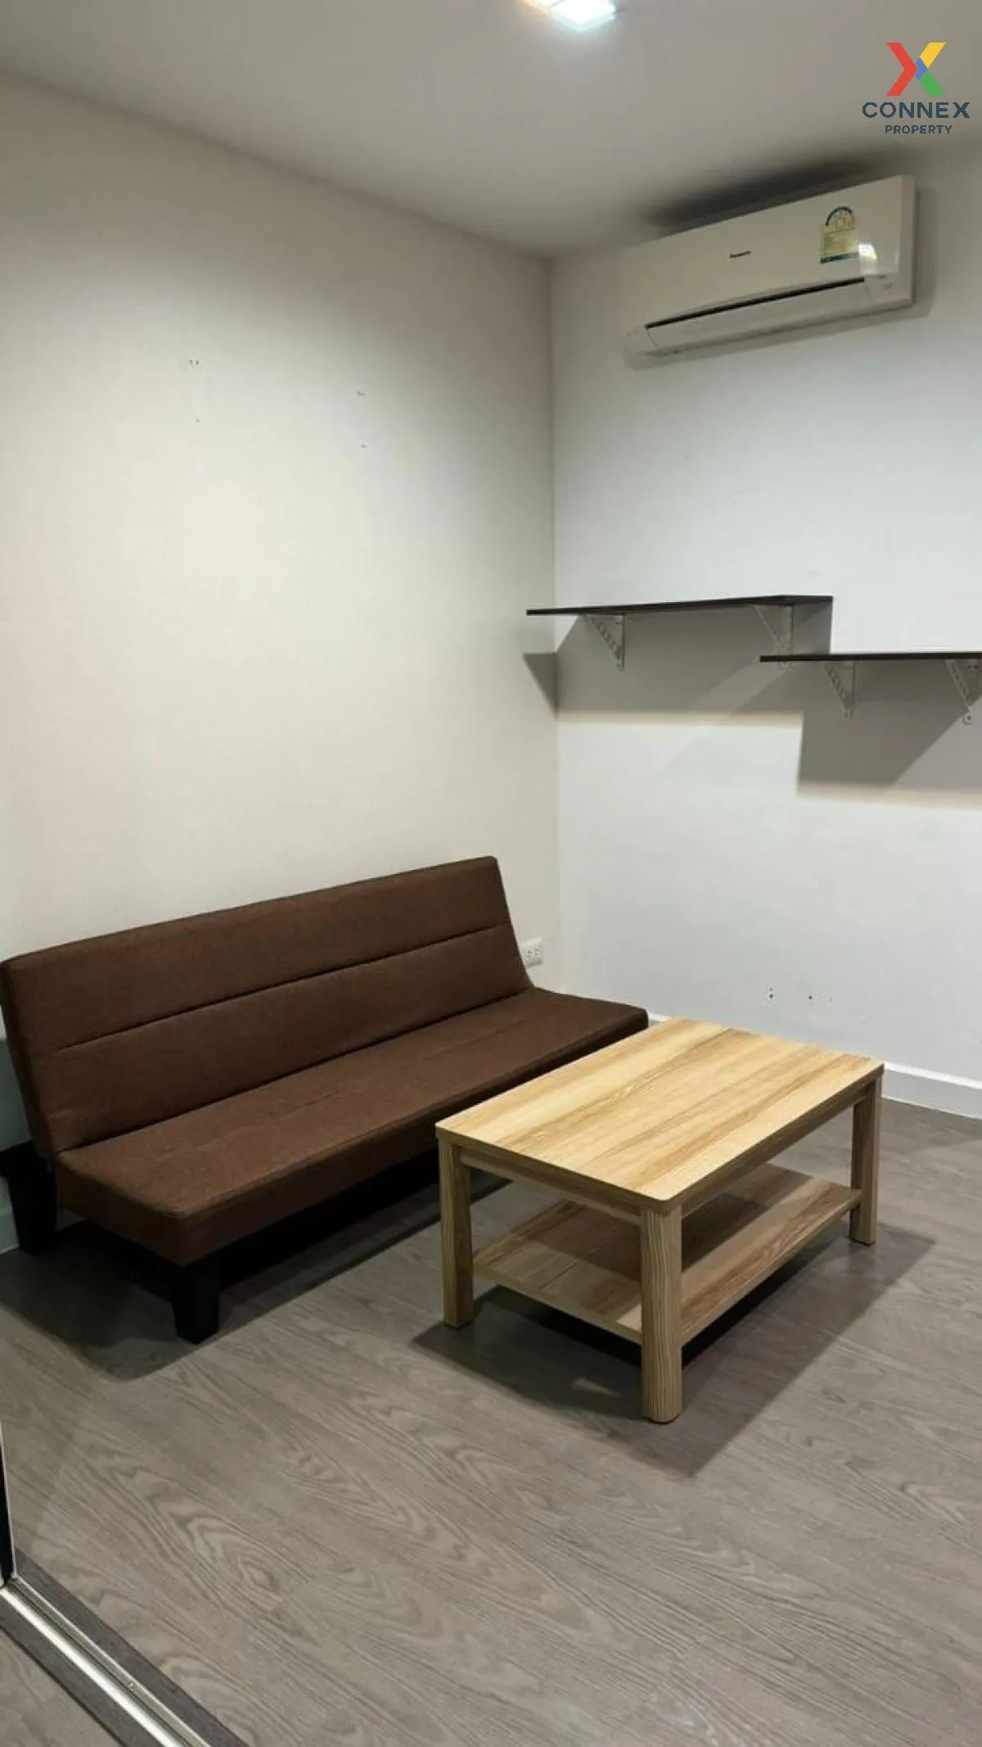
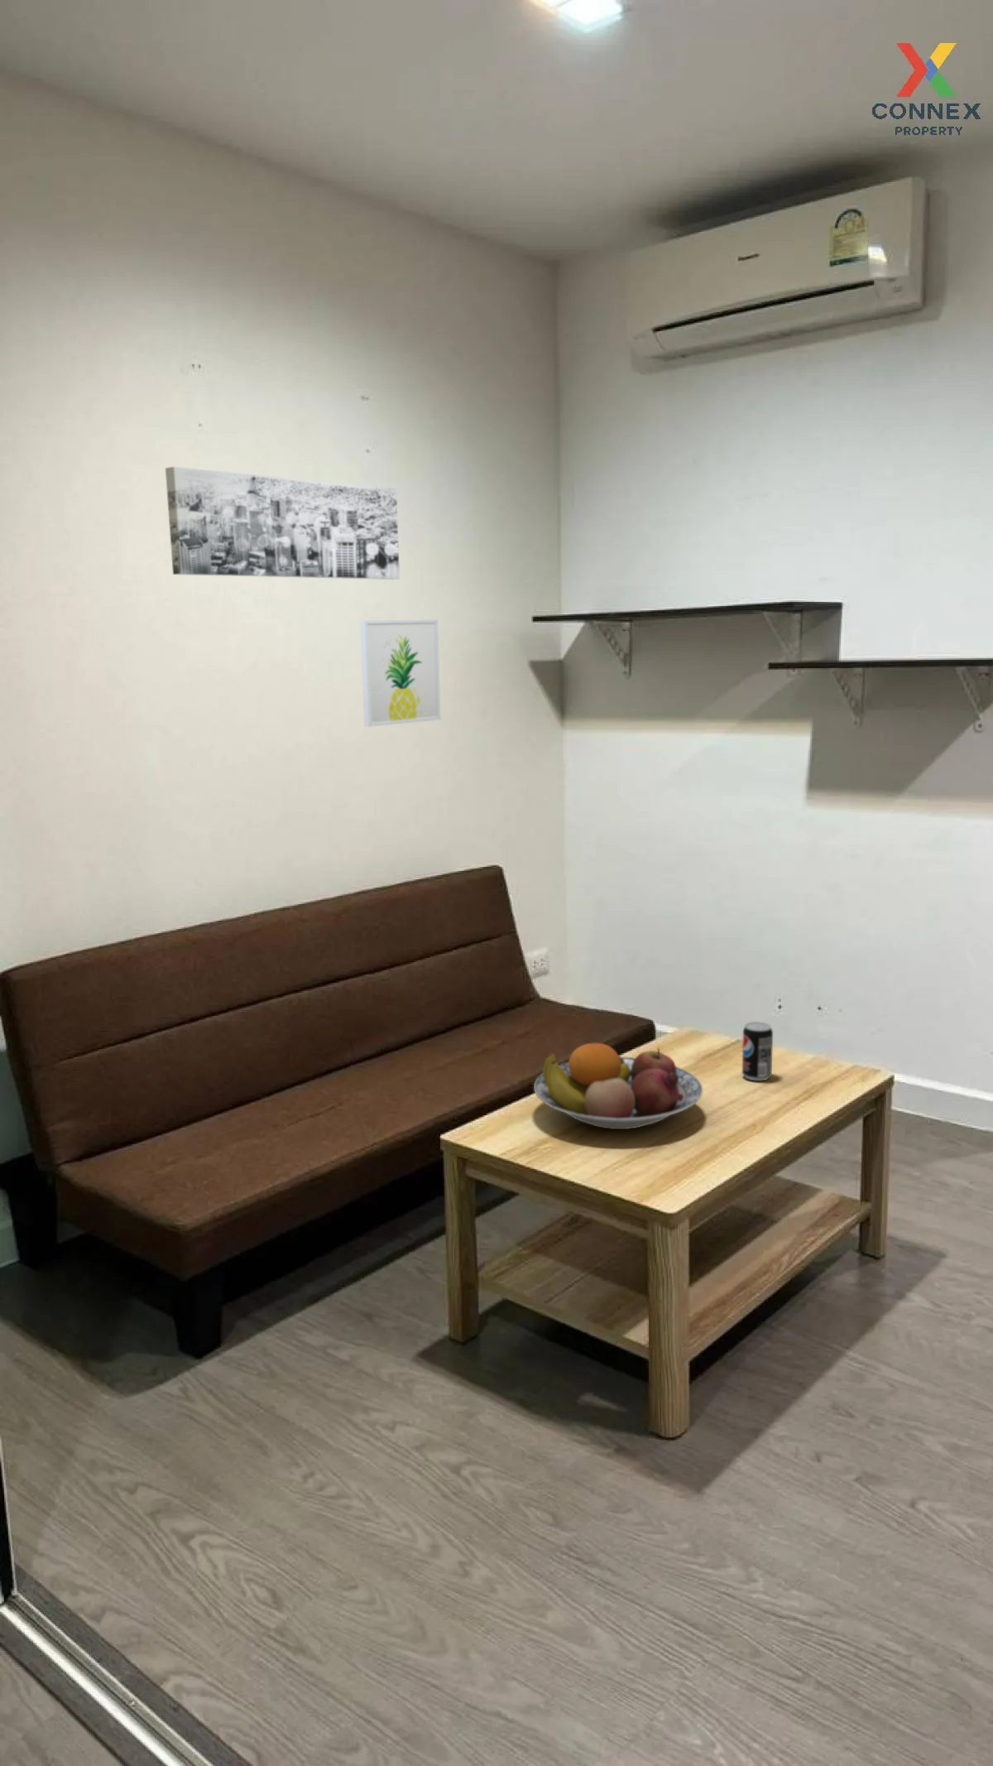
+ beverage can (757, 1052)
+ wall art (293, 529)
+ wall art (401, 672)
+ fruit bowl (617, 1078)
